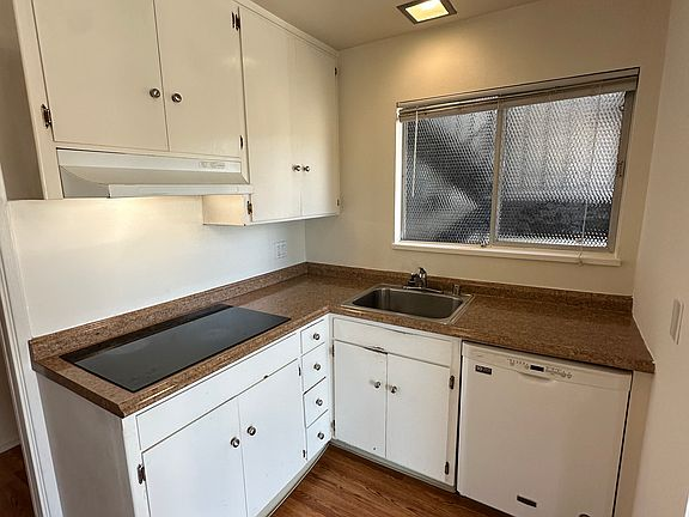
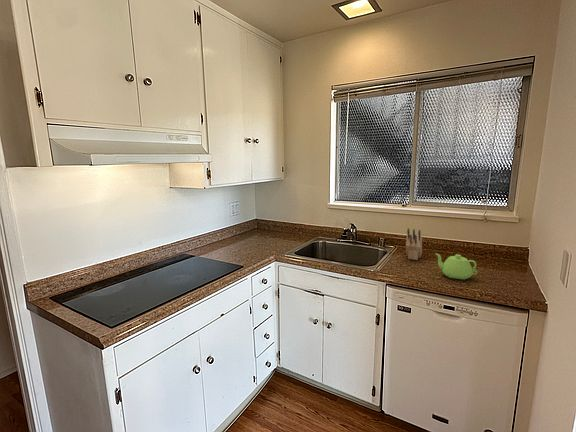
+ knife block (414, 241)
+ teapot (455, 265)
